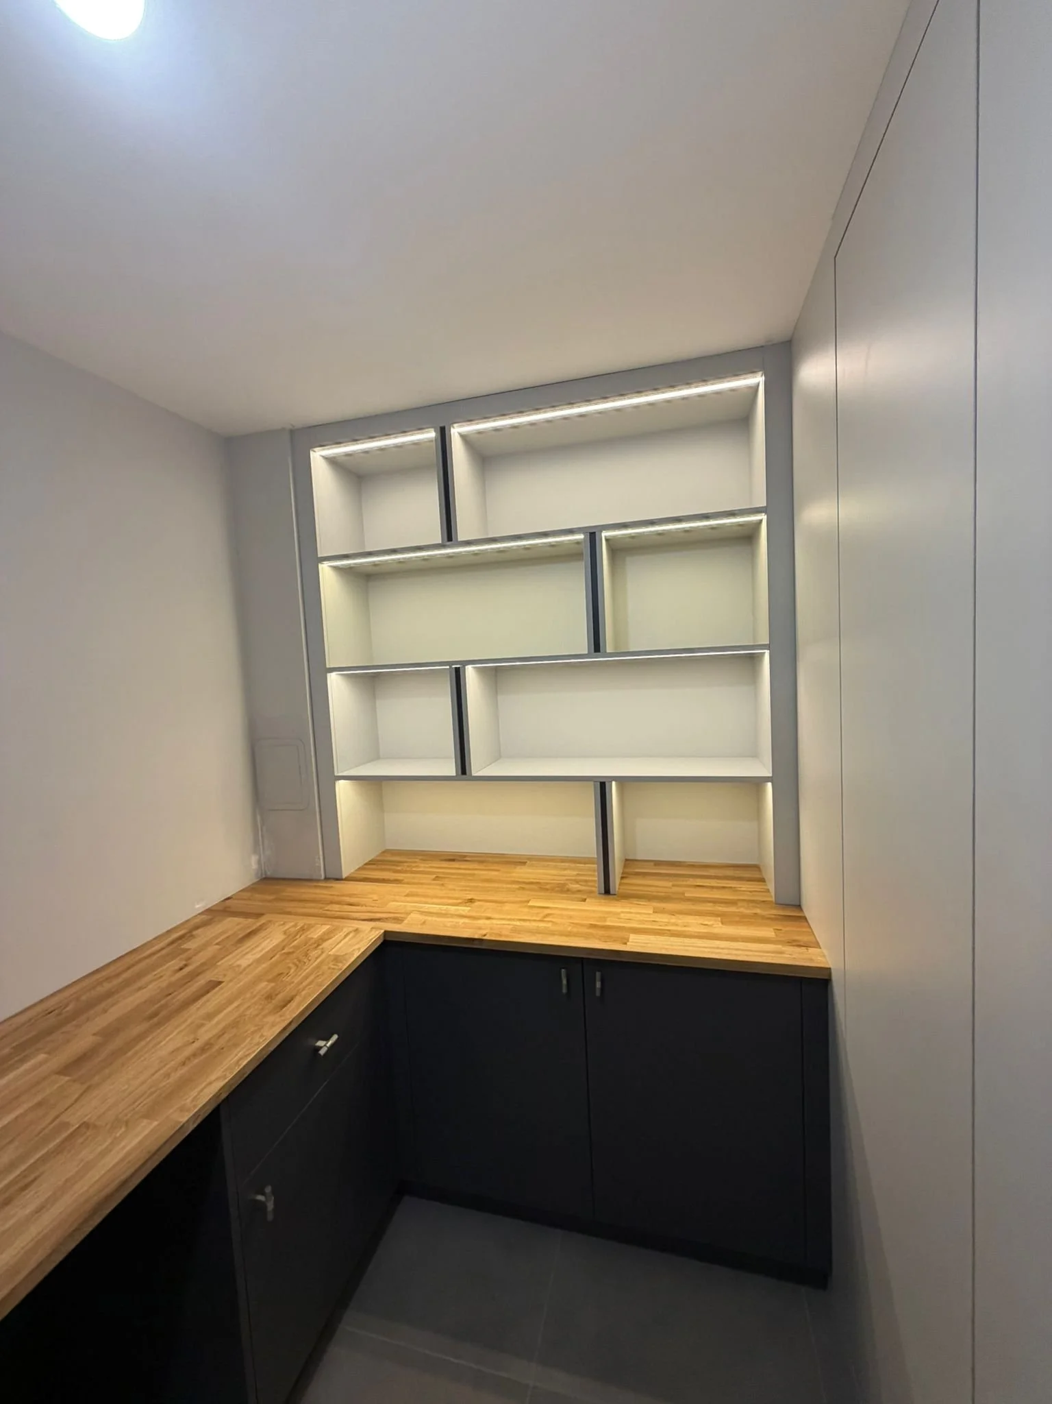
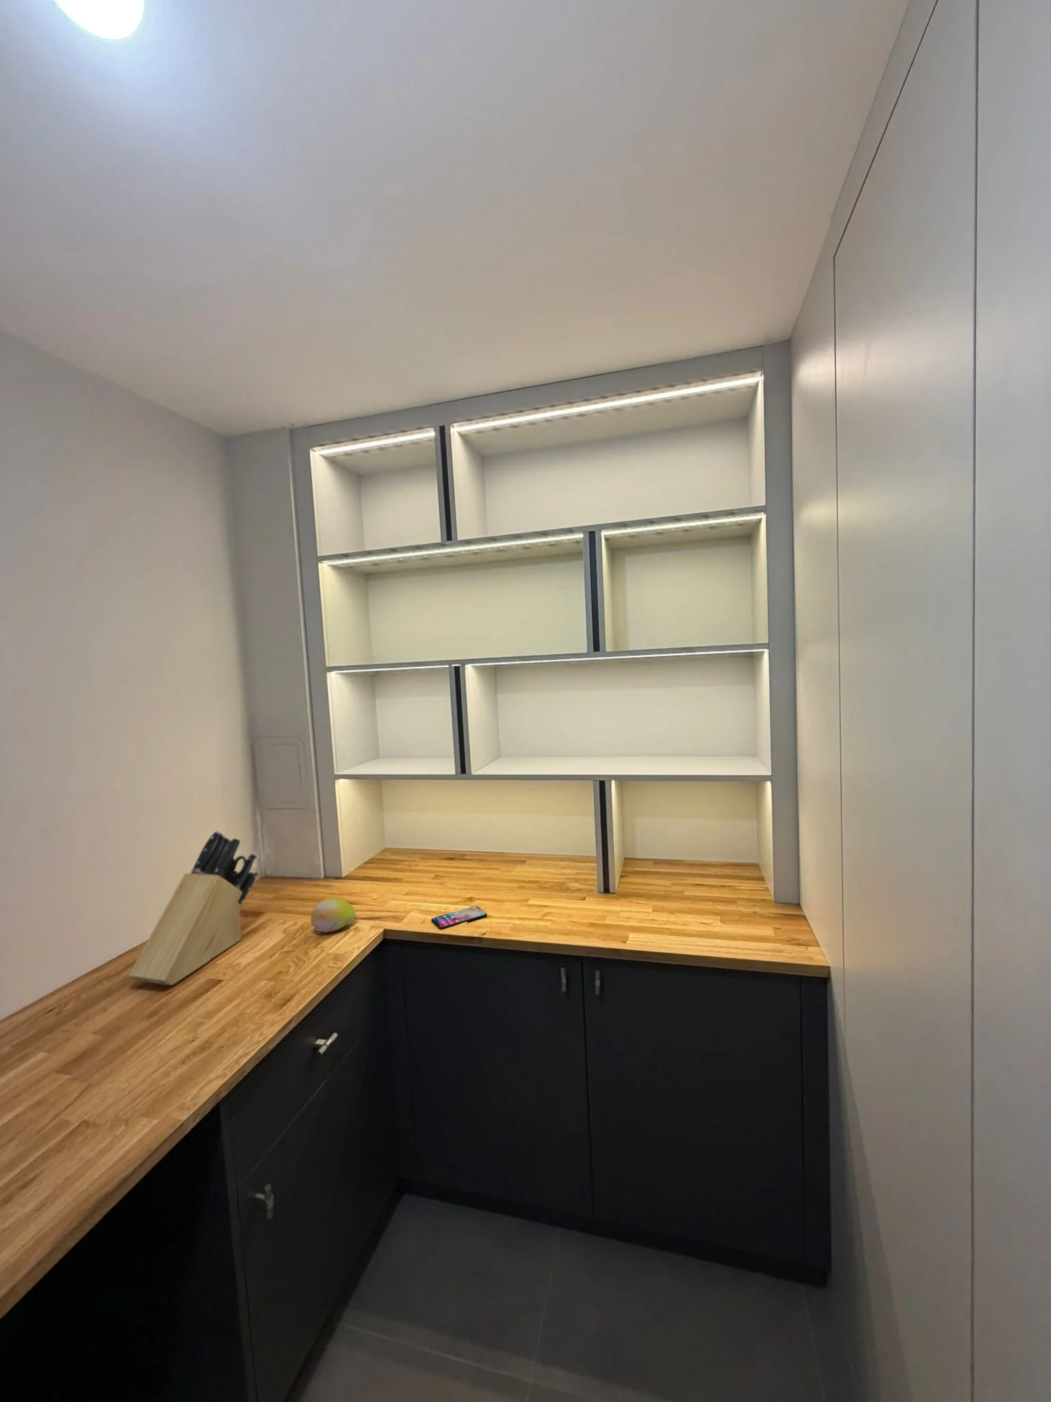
+ smartphone (459, 916)
+ knife block (199, 899)
+ fruit (333, 913)
